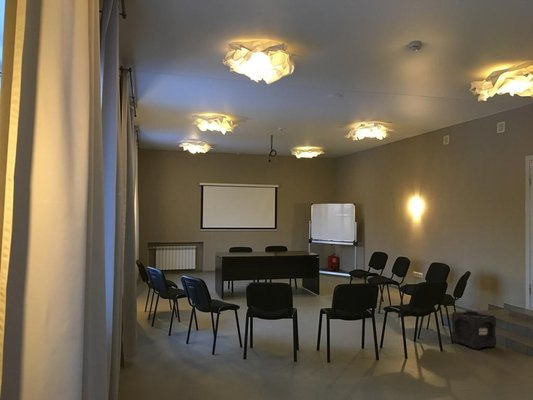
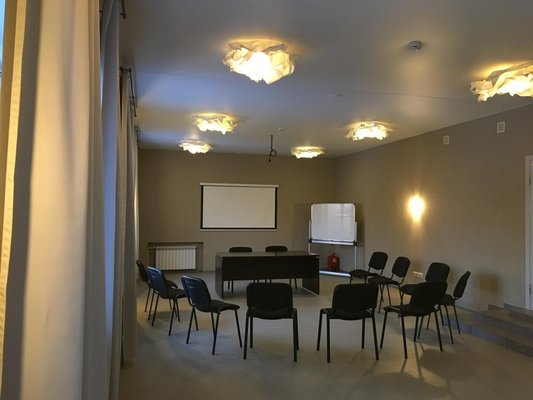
- storage crate (473, 328)
